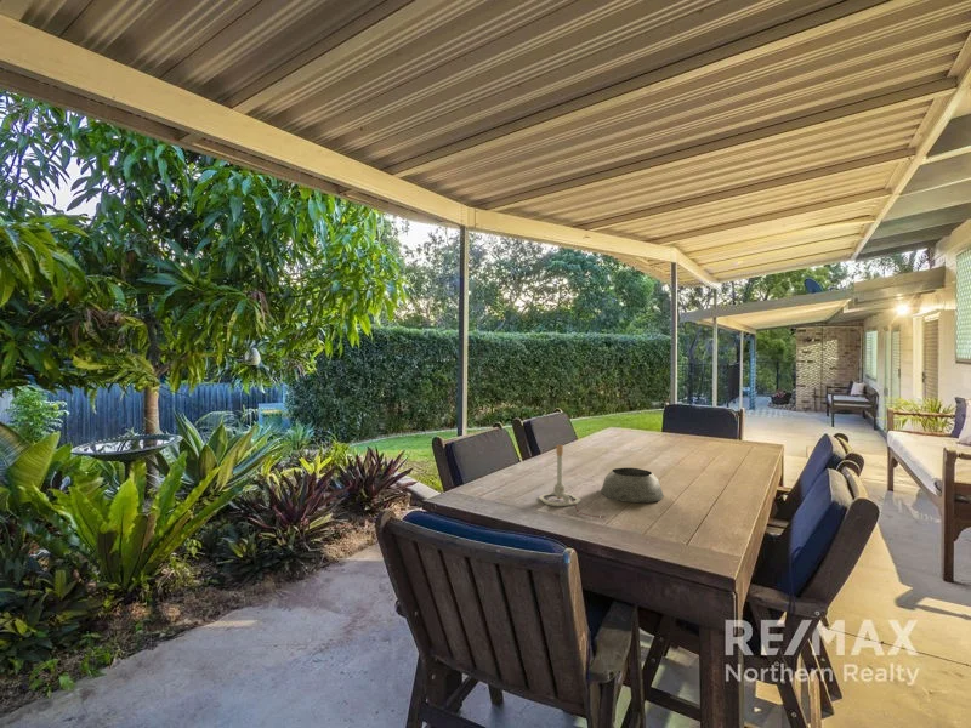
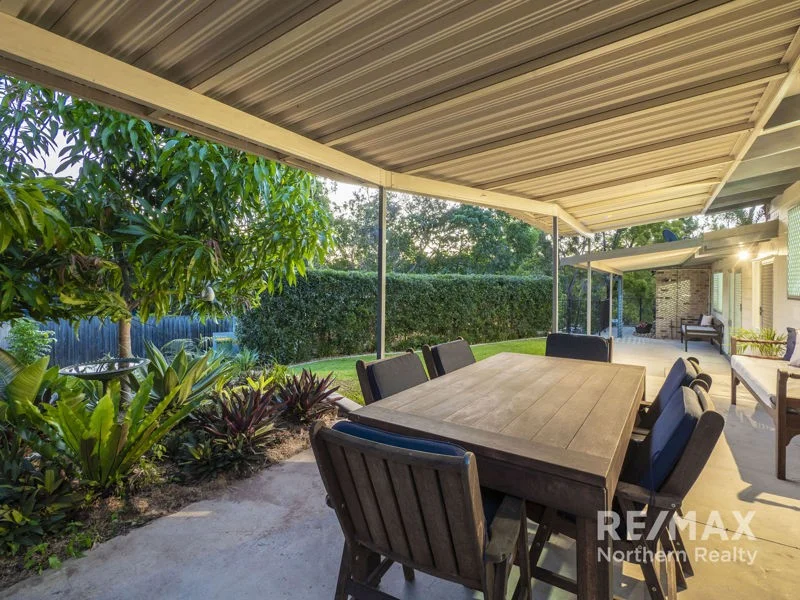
- lamp base (561, 477)
- plant pot (631, 483)
